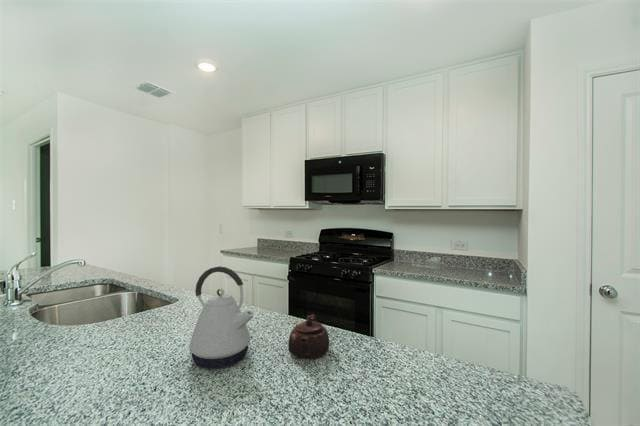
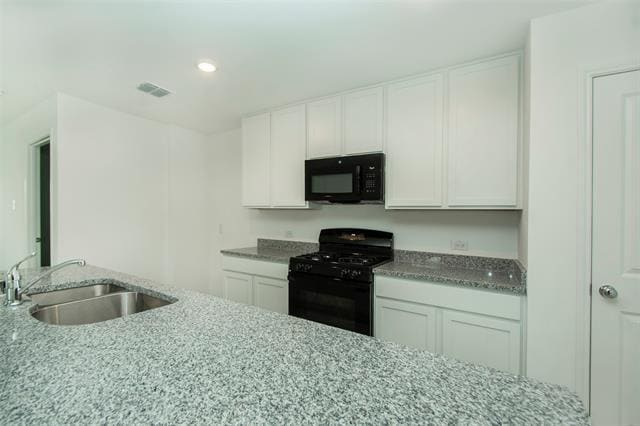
- kettle (222, 312)
- teapot (309, 332)
